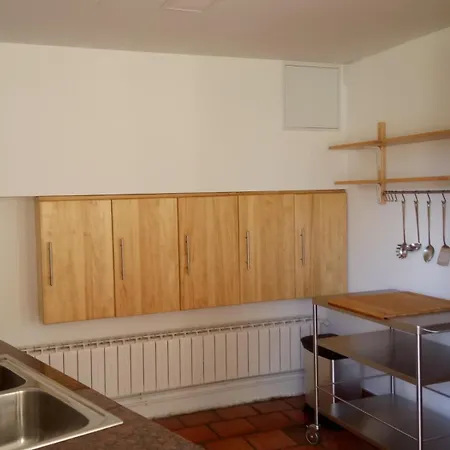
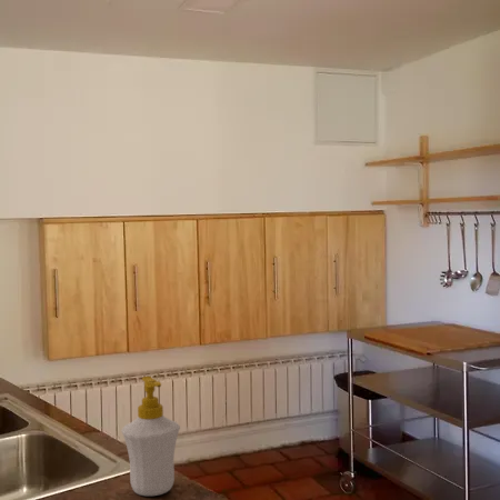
+ soap bottle (151, 433)
